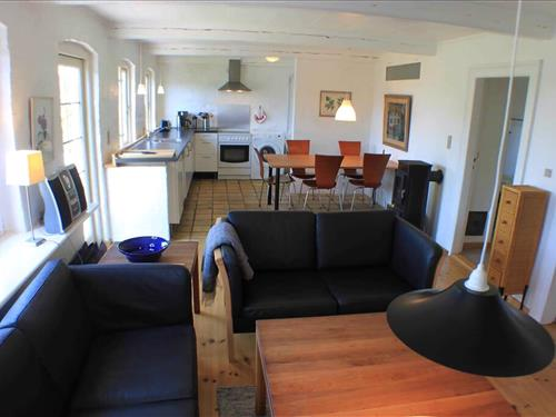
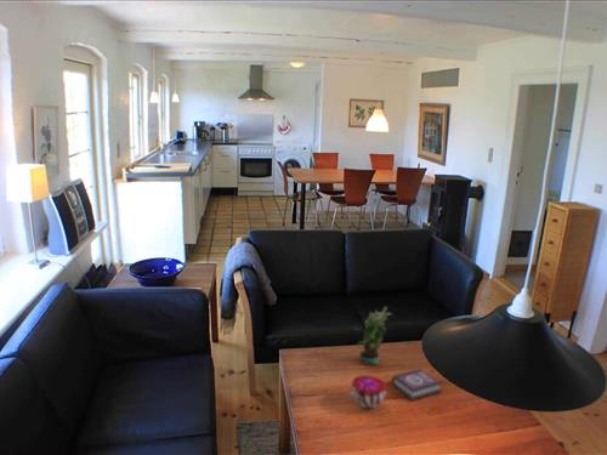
+ potted plant (374, 335)
+ decorative bowl (368, 393)
+ book (415, 382)
